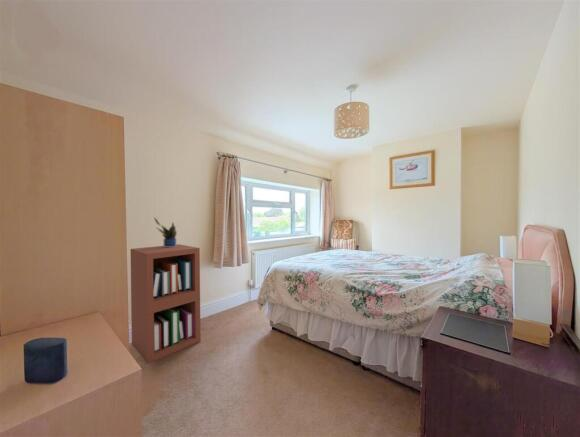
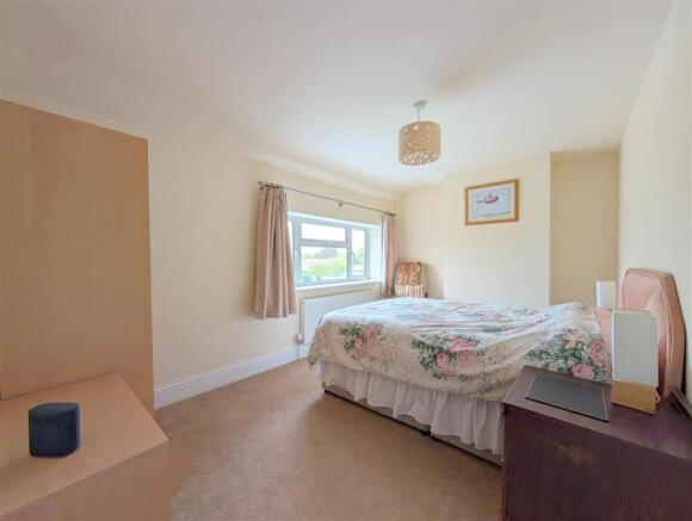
- potted plant (166, 231)
- bookshelf (165, 295)
